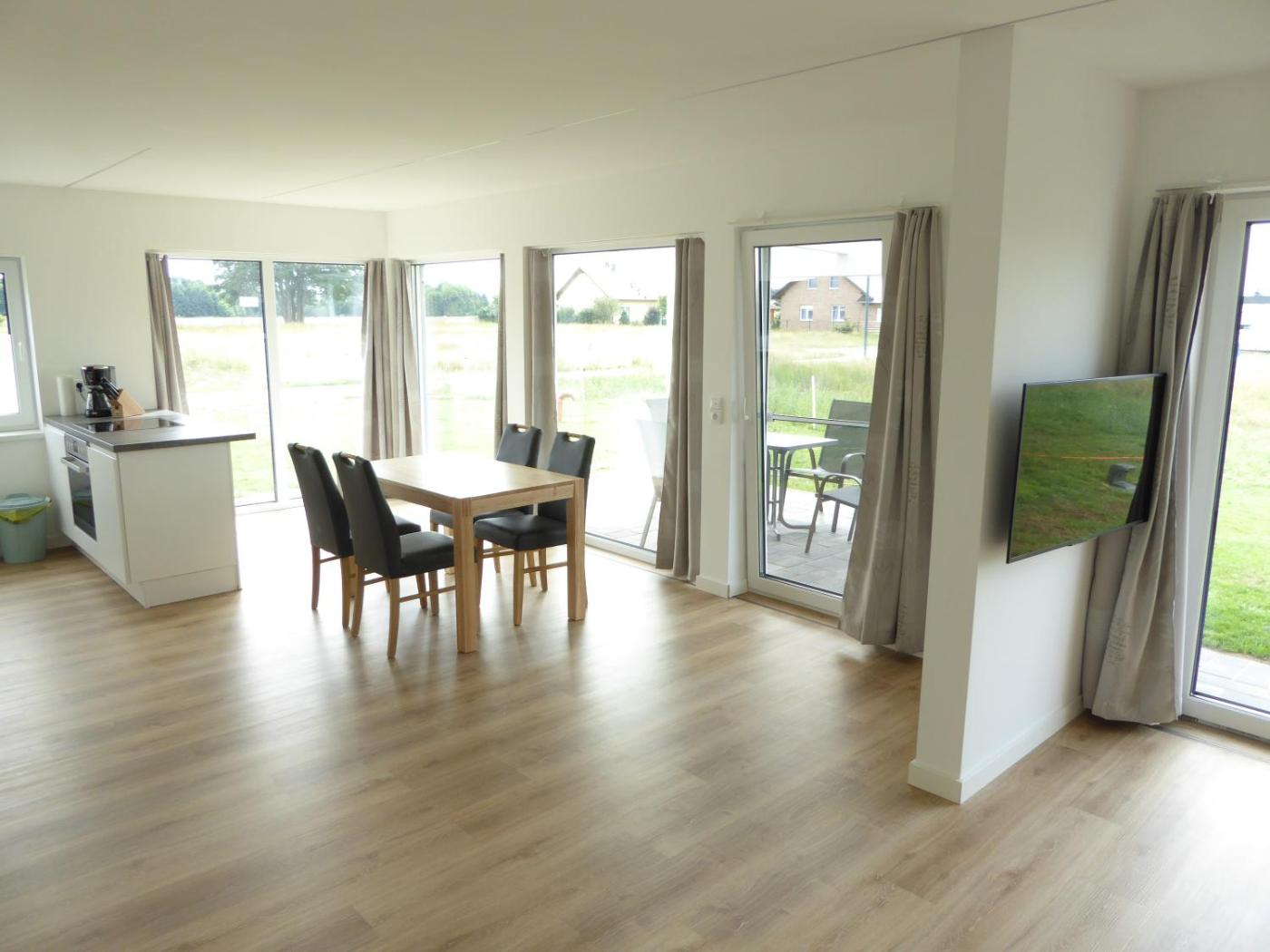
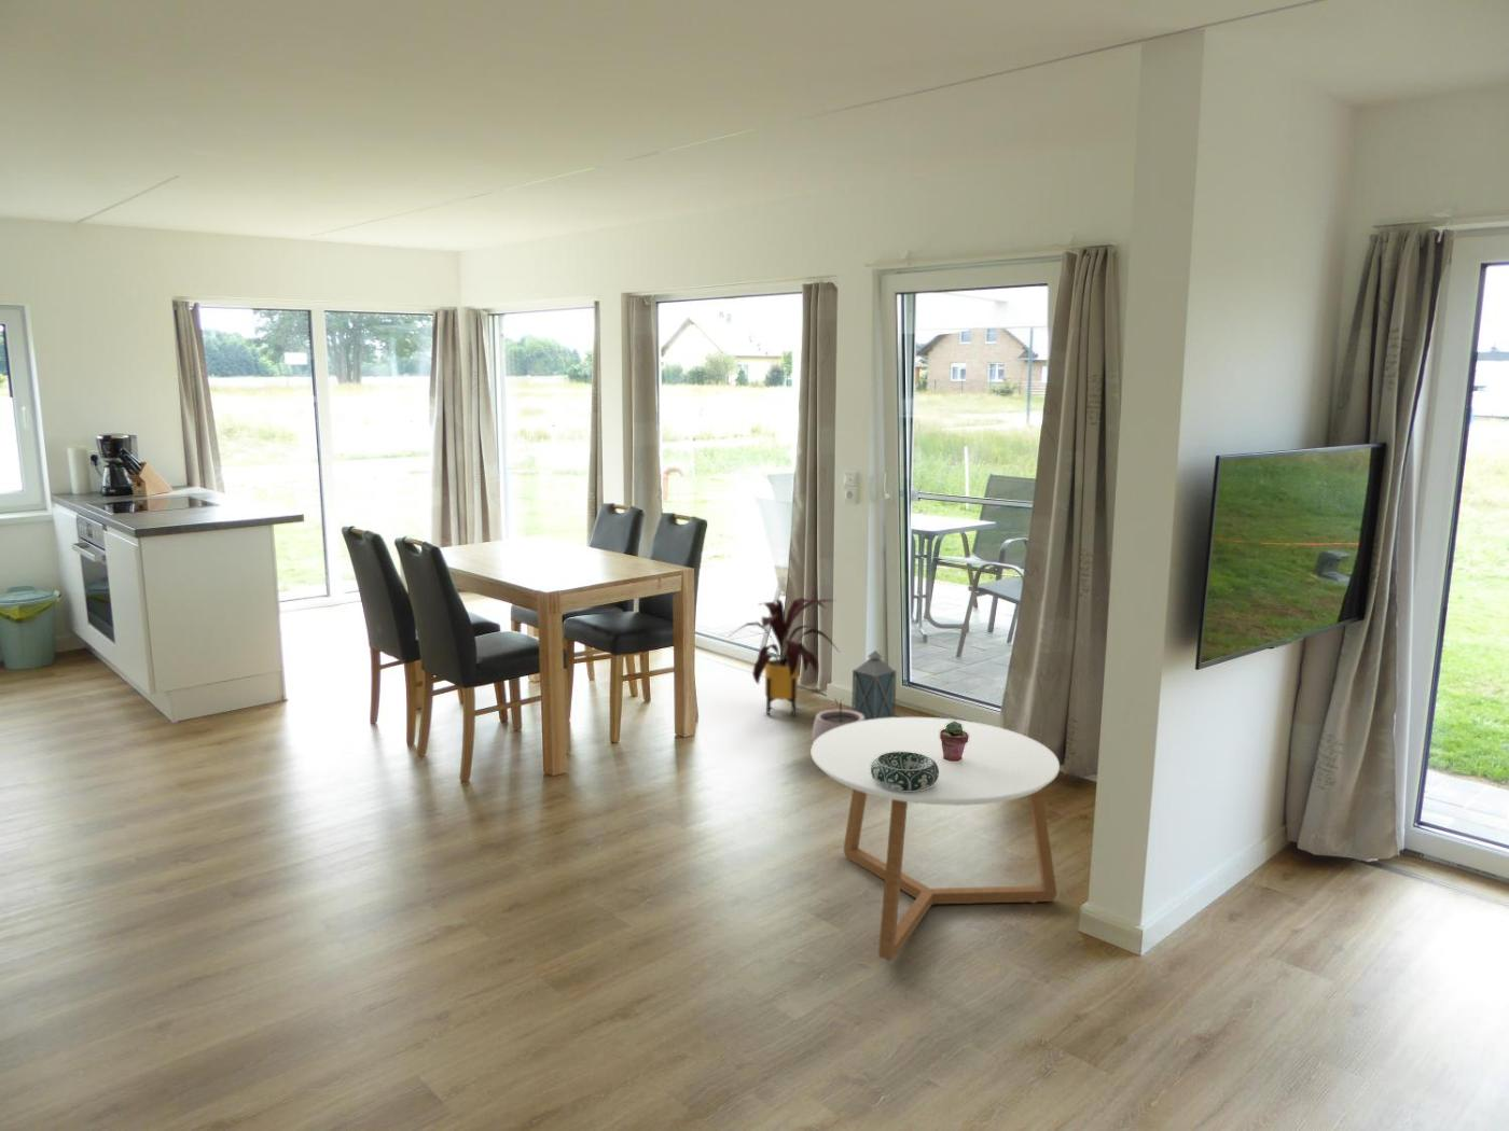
+ house plant (783, 652)
+ coffee table (934, 803)
+ plant pot (840, 726)
+ potted succulent (953, 739)
+ lantern (873, 685)
+ decorative bowl (904, 770)
